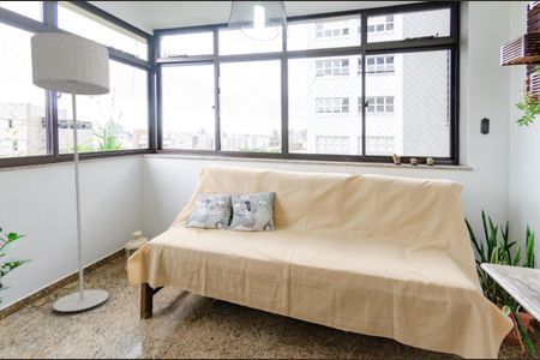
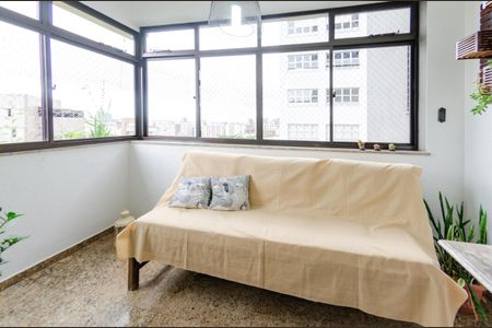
- floor lamp (77, 178)
